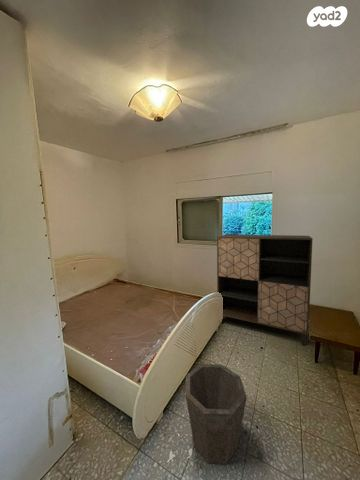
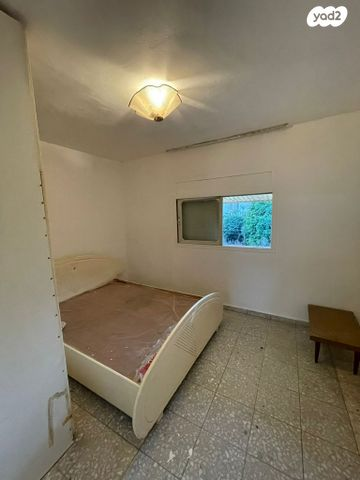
- cabinet (260, 282)
- waste bin (214, 411)
